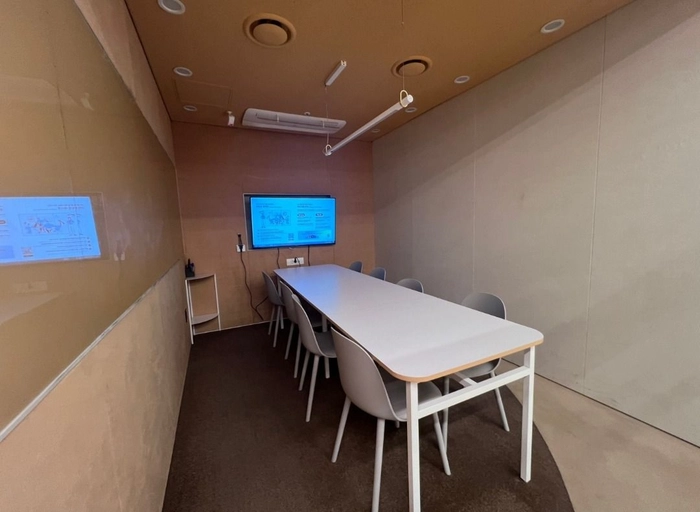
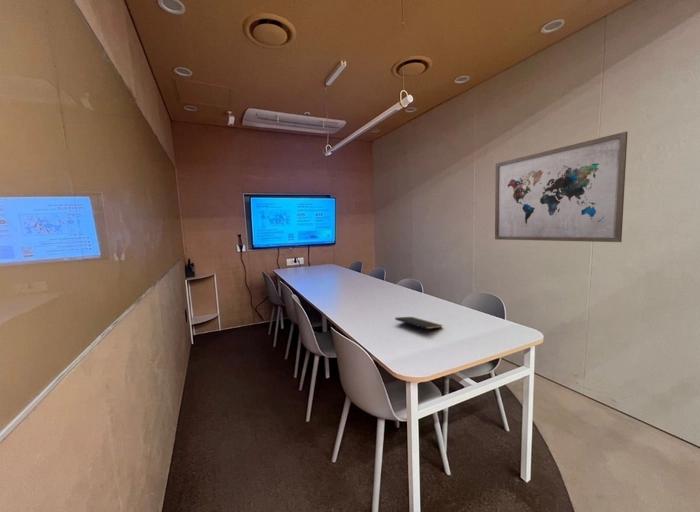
+ wall art (548, 196)
+ notepad (418, 322)
